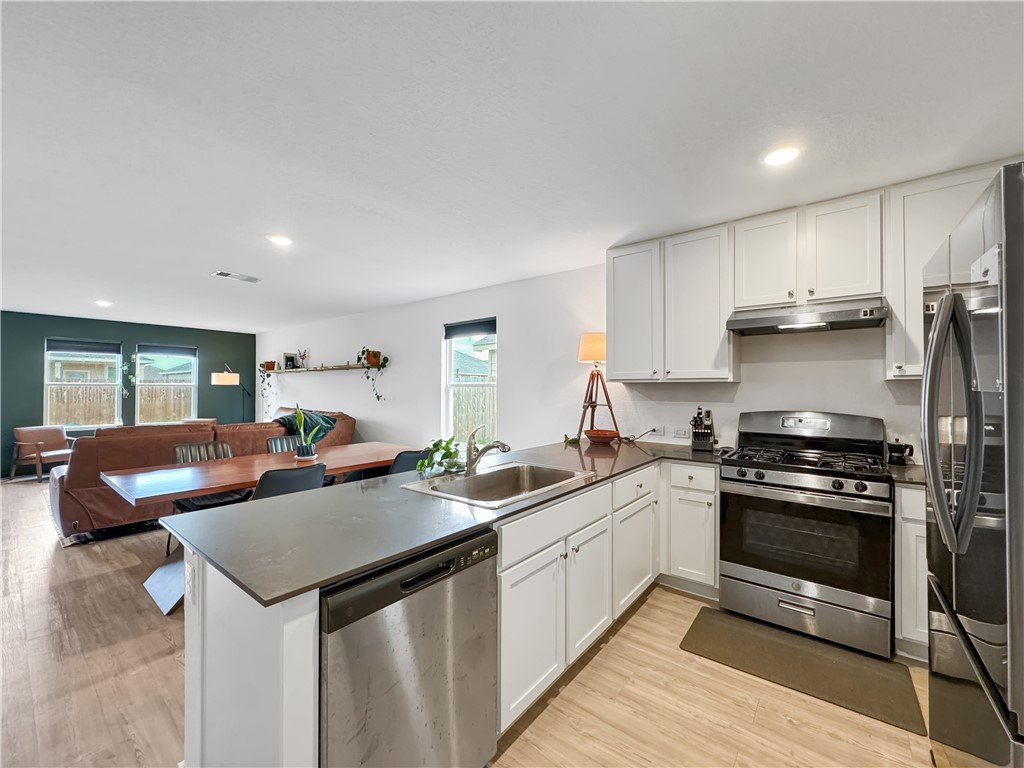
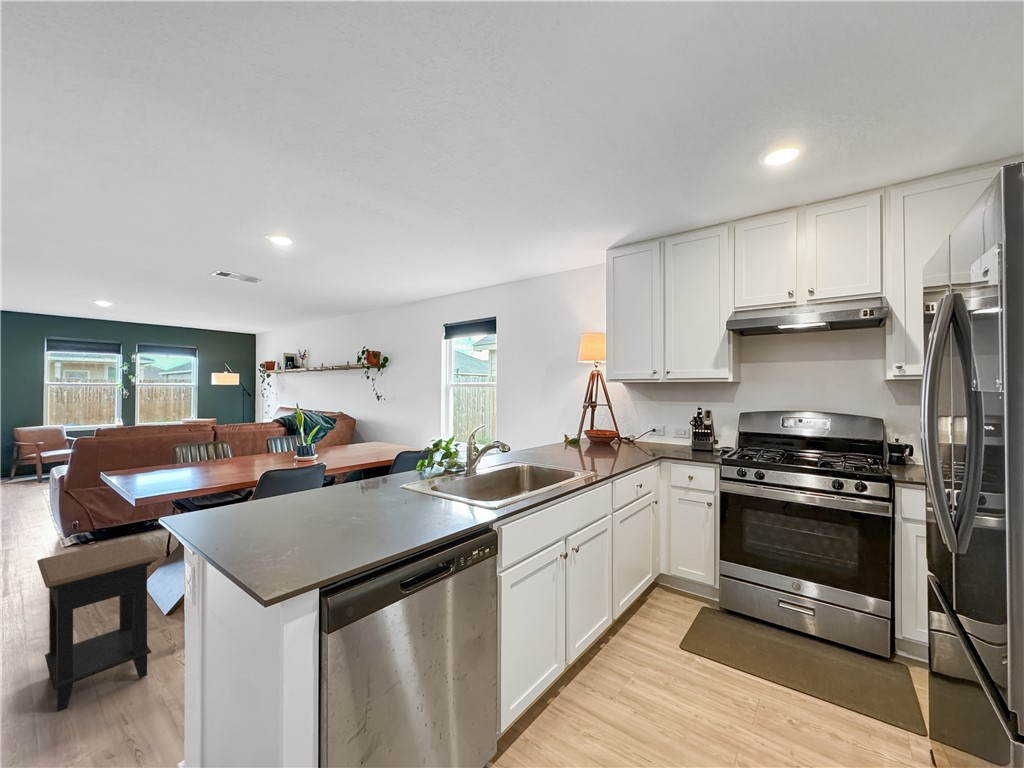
+ side table (96, 602)
